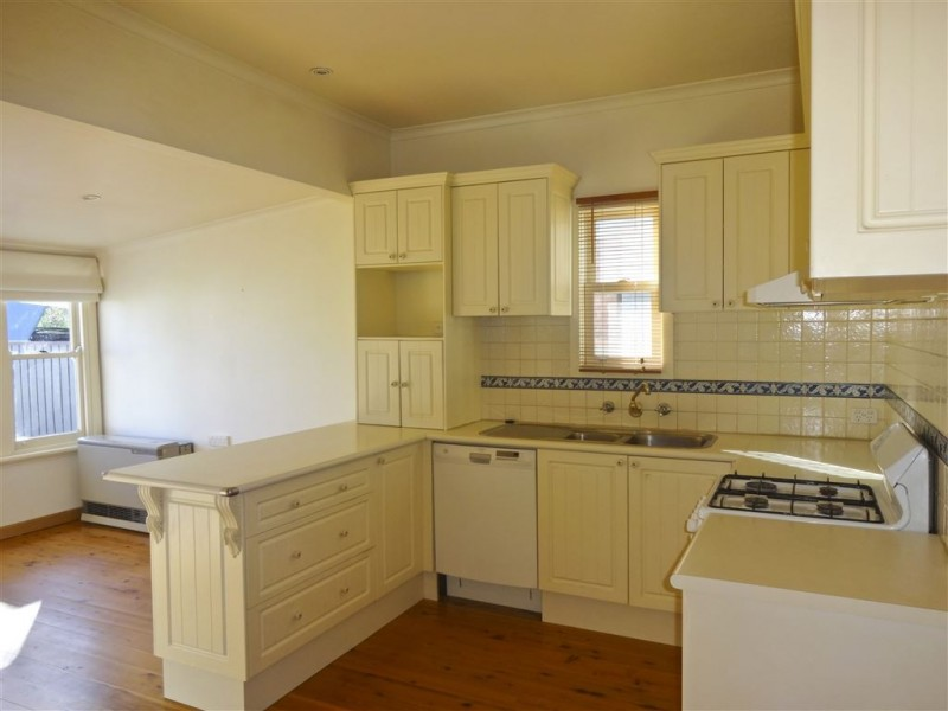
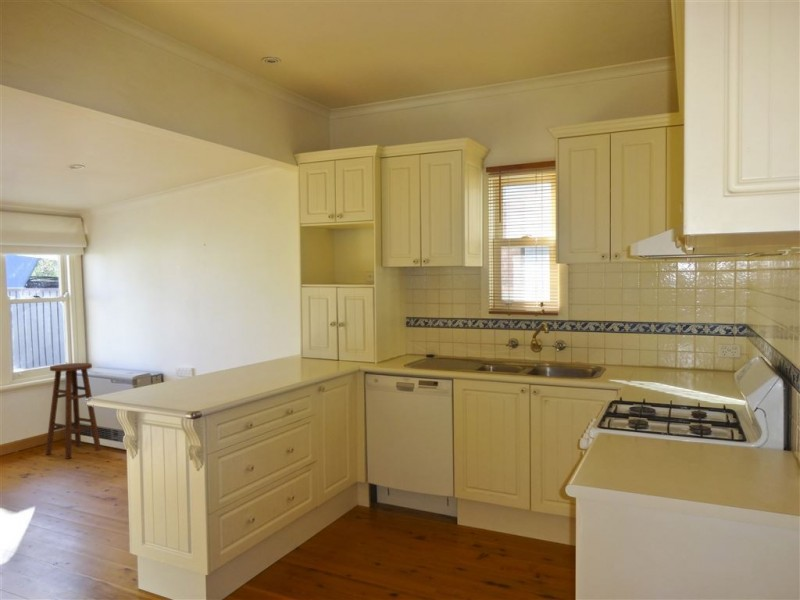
+ bar stool (71, 408)
